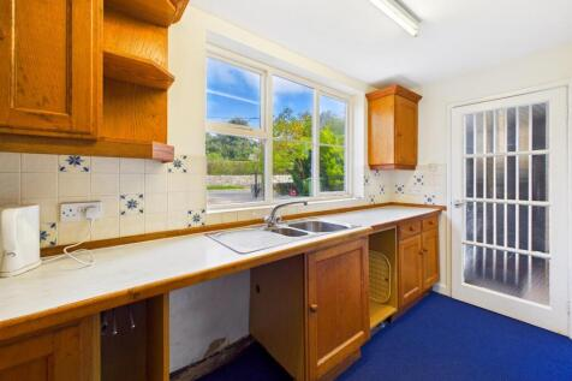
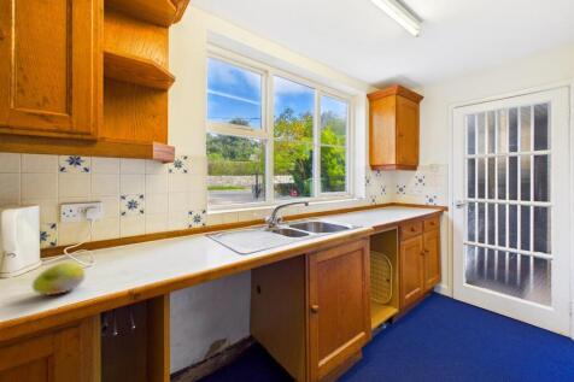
+ fruit (59, 277)
